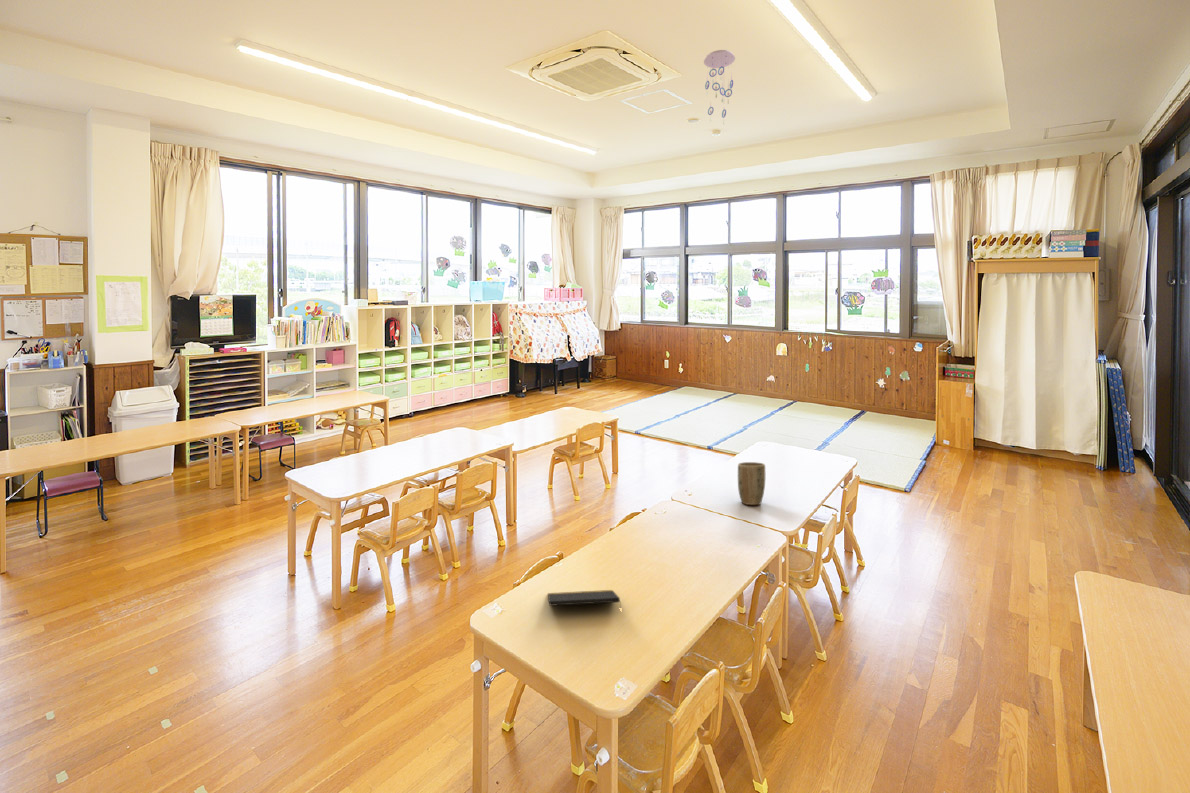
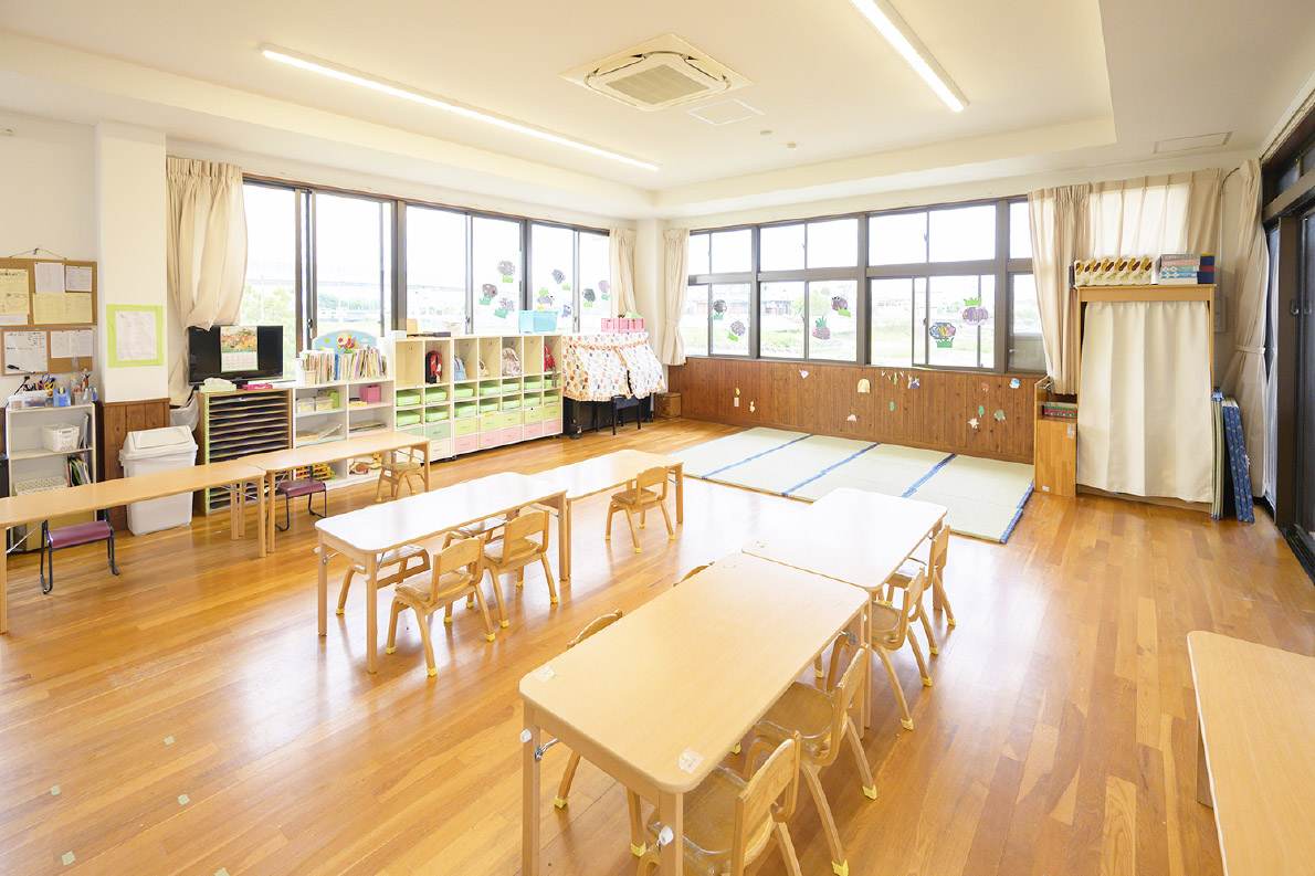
- ceiling mobile (720, 90)
- notepad (582, 597)
- plant pot (751, 483)
